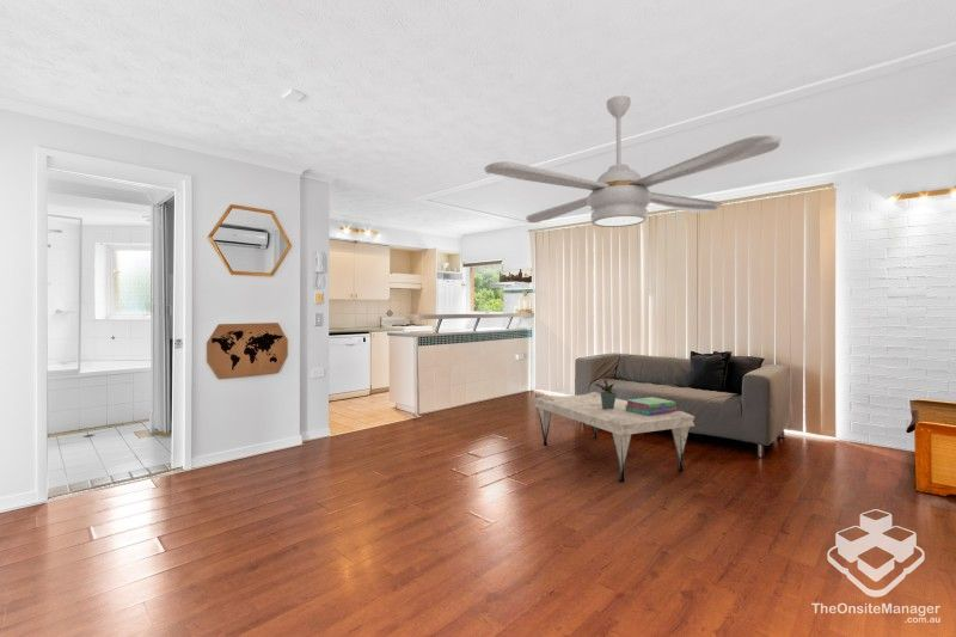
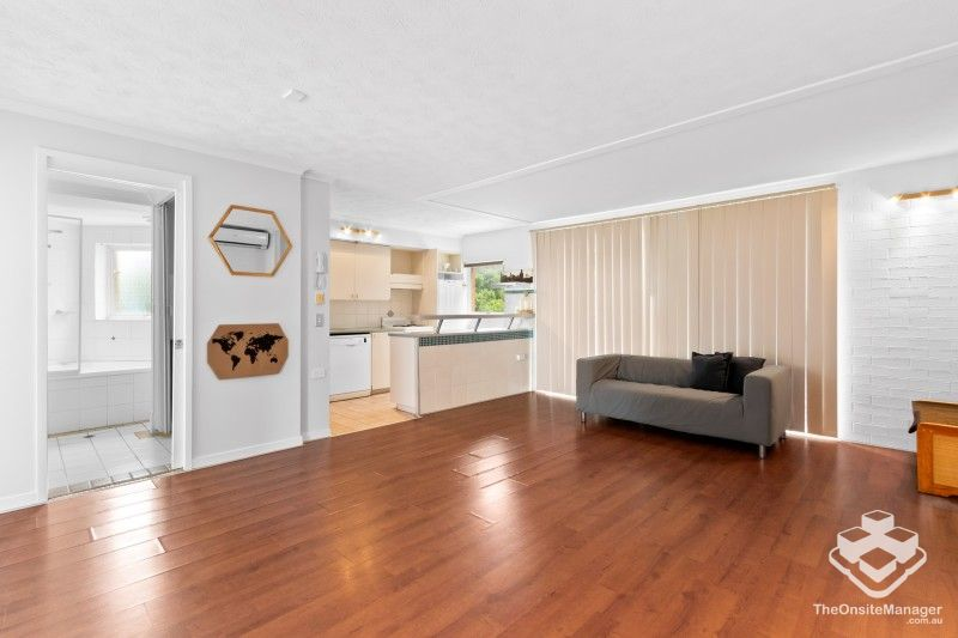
- ceiling fan (618, 161)
- stack of books (650, 405)
- potted plant (605, 393)
- coffee table (606, 429)
